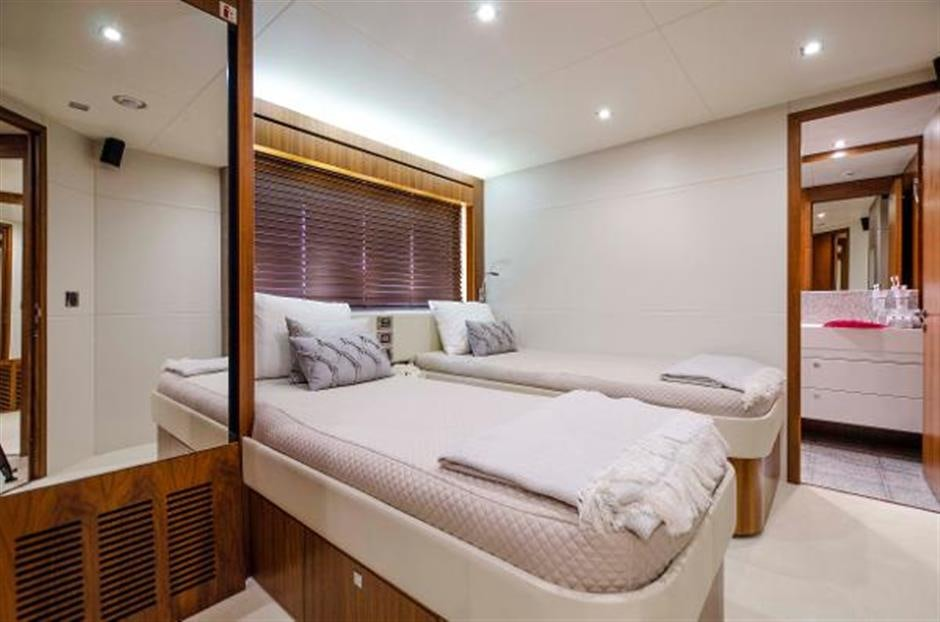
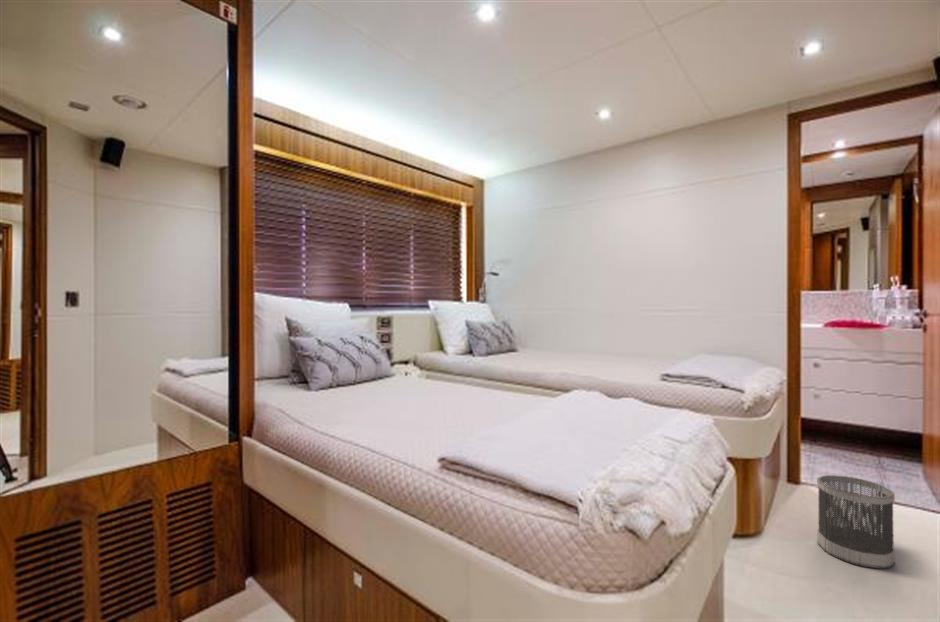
+ wastebasket (854, 518)
